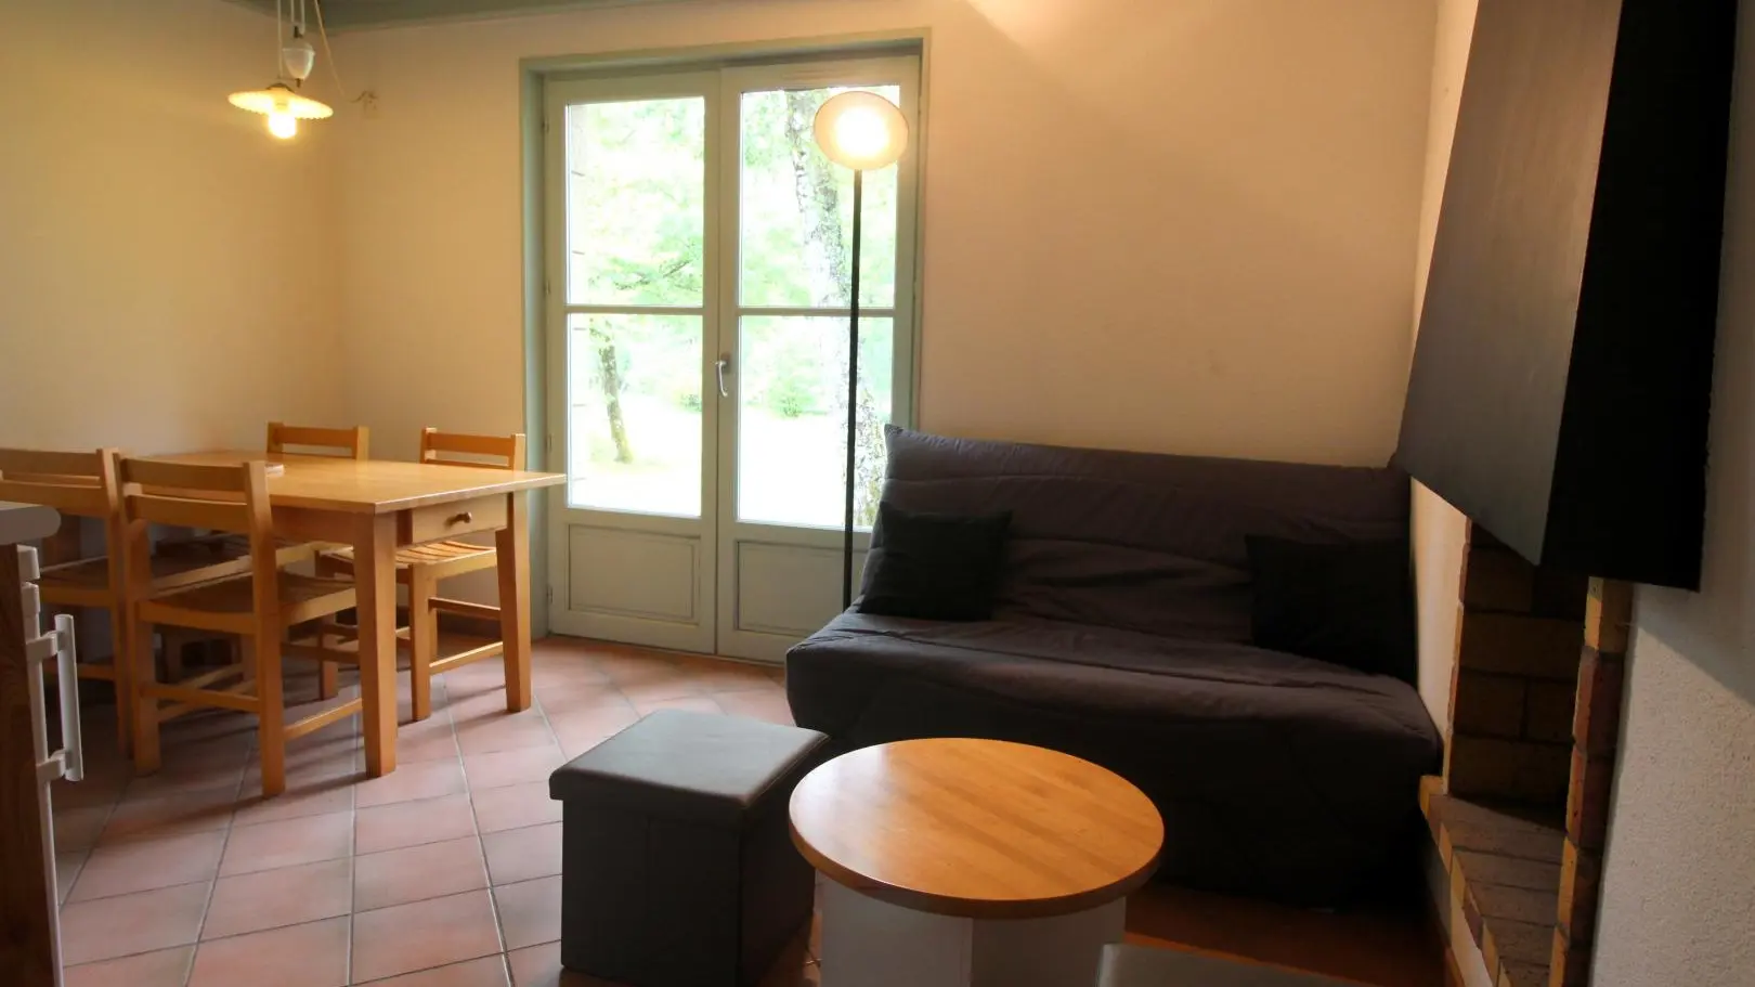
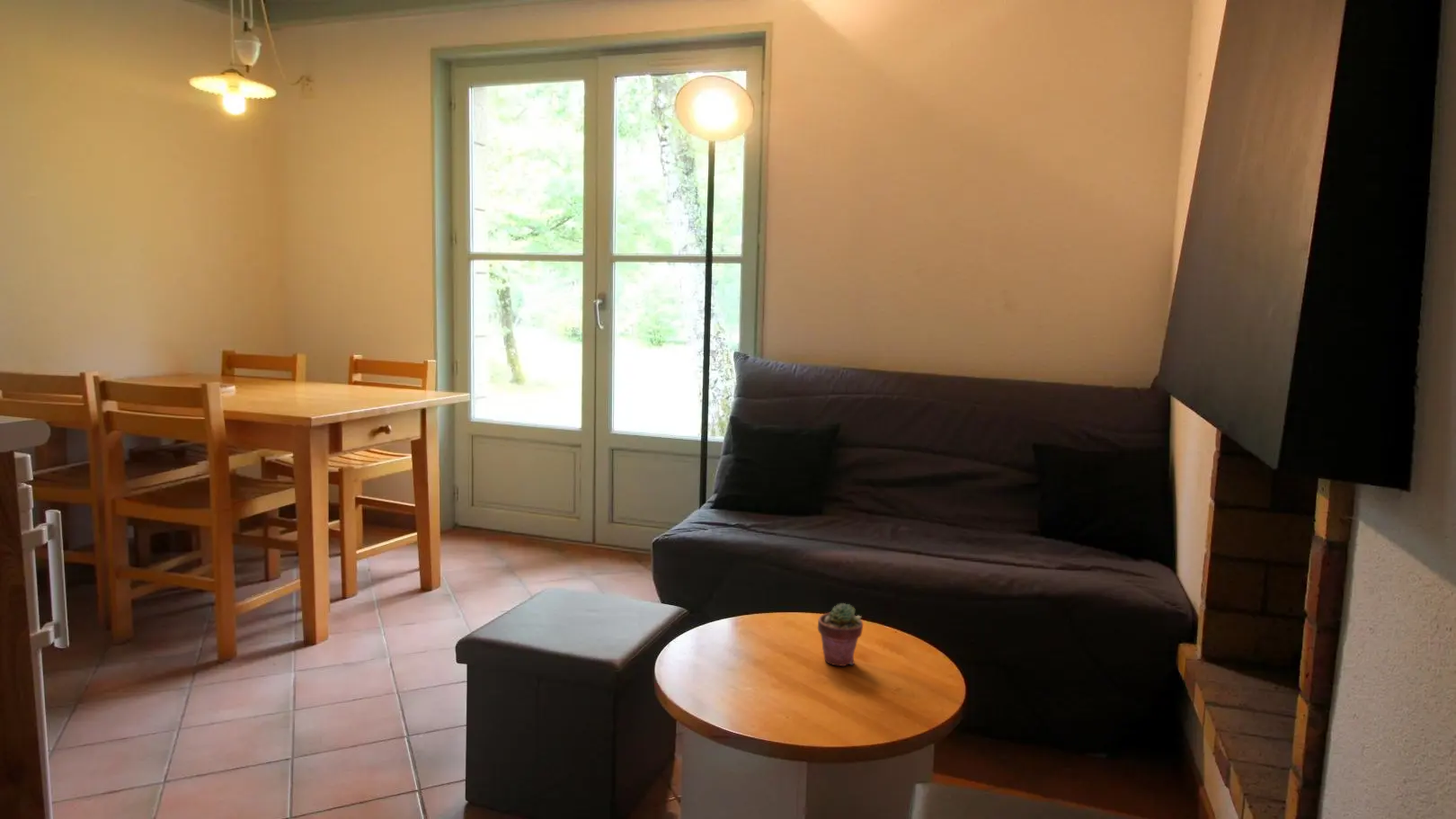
+ potted succulent (839, 632)
